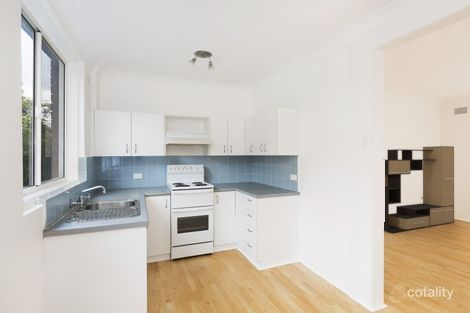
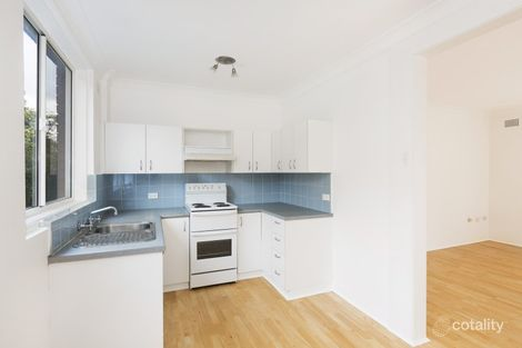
- media console (423, 185)
